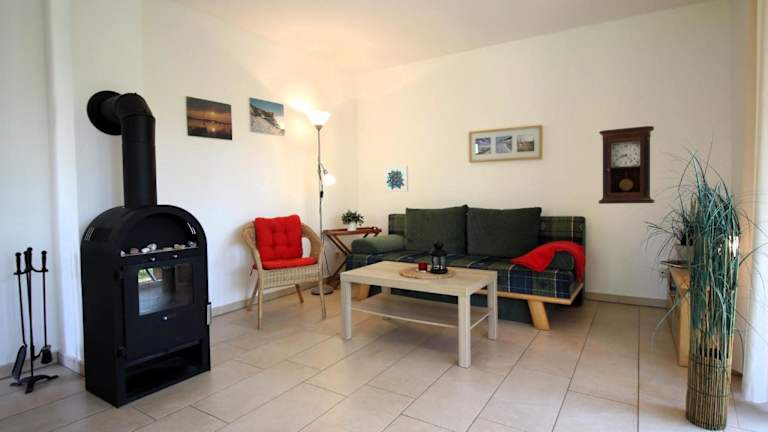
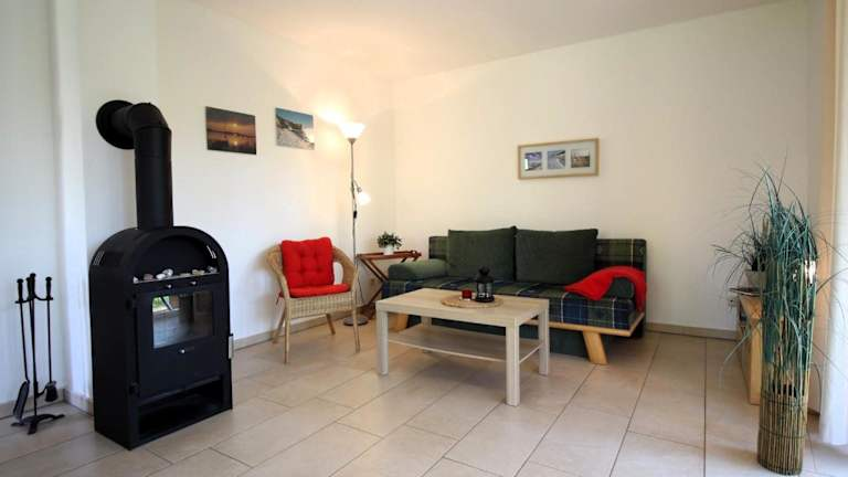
- wall art (396, 179)
- pendulum clock (625, 166)
